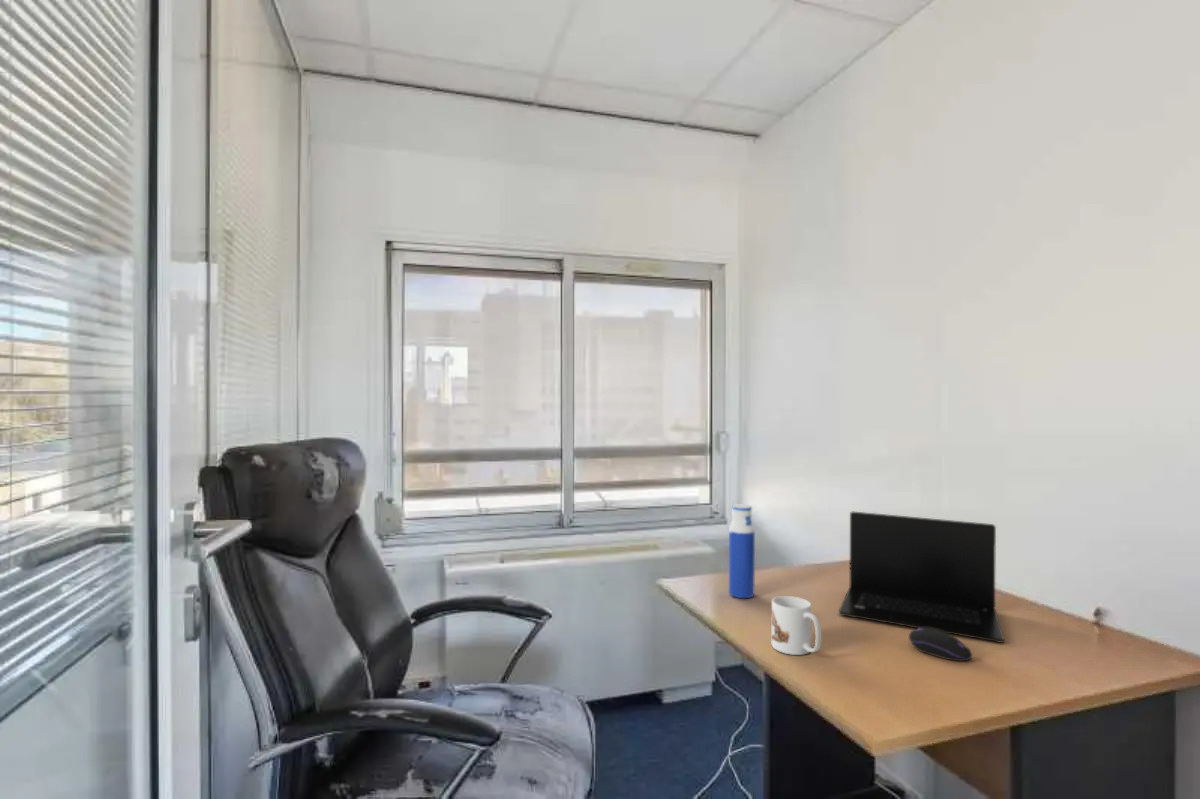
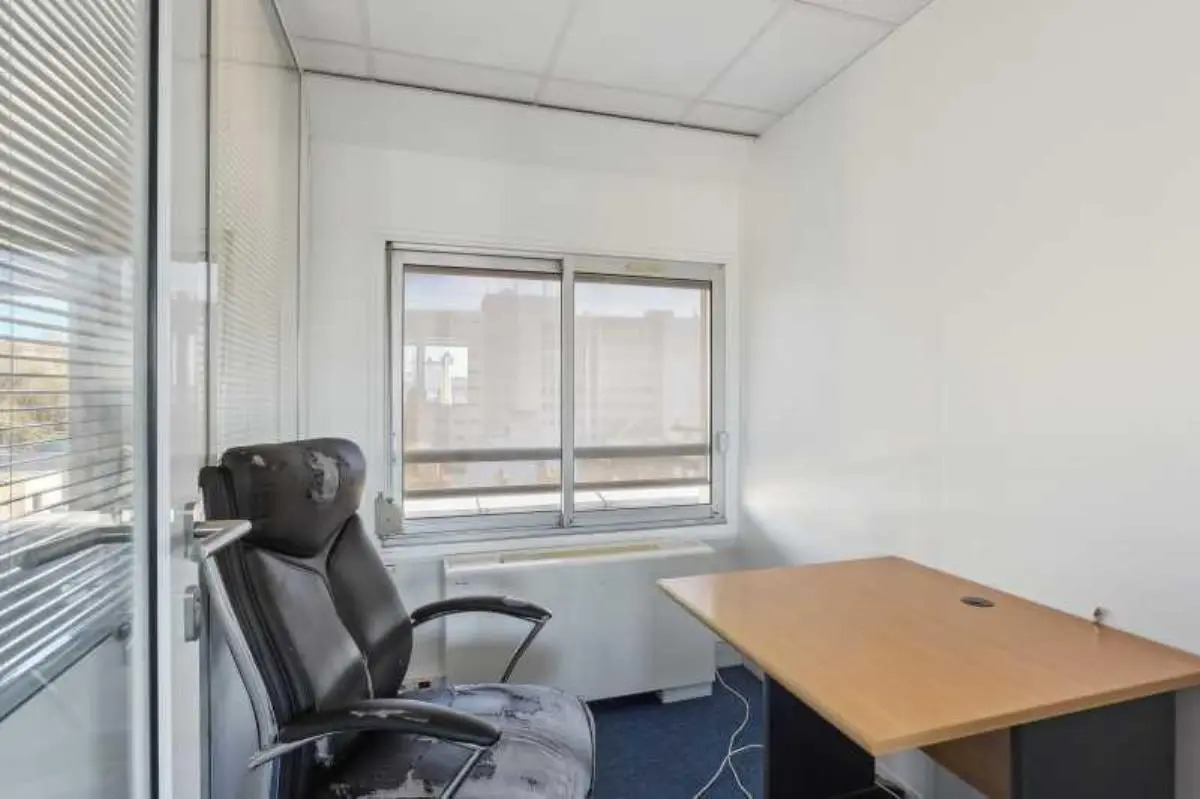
- water bottle (741, 550)
- laptop (917, 569)
- computer mouse (939, 642)
- mug (797, 627)
